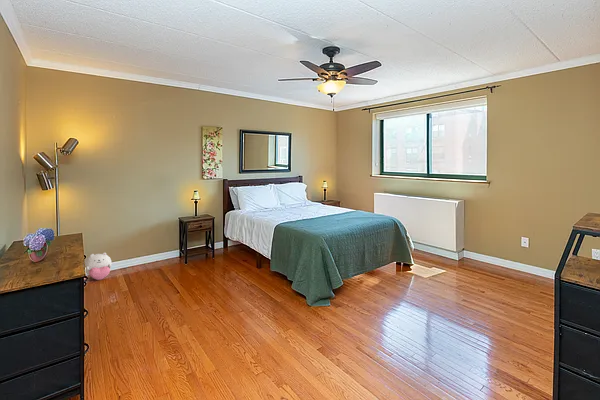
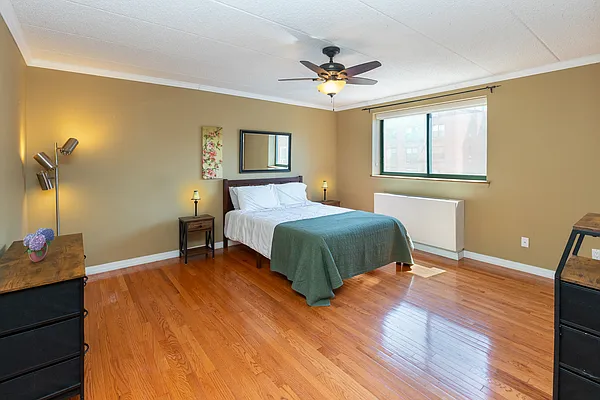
- plush toy (98, 265)
